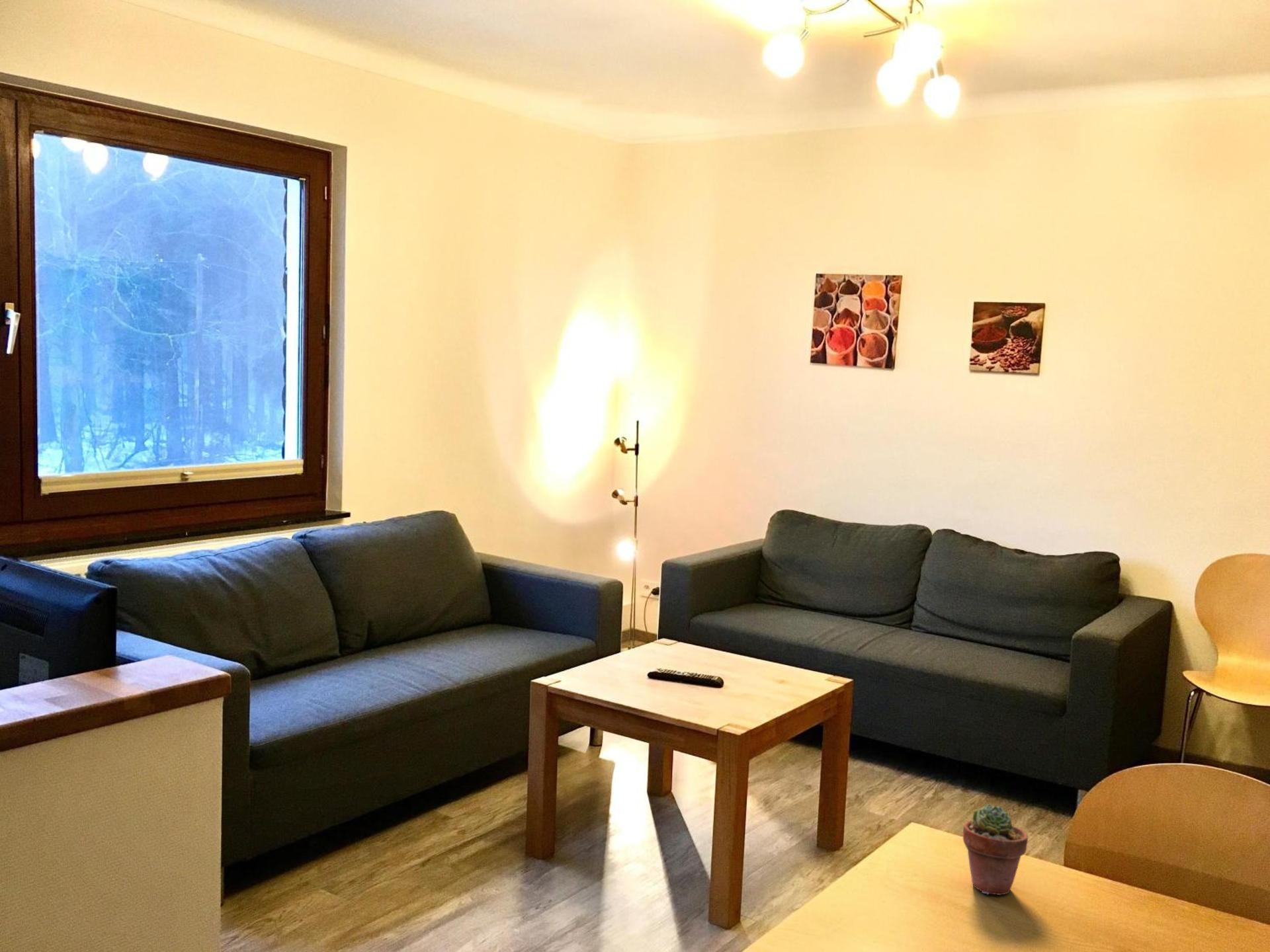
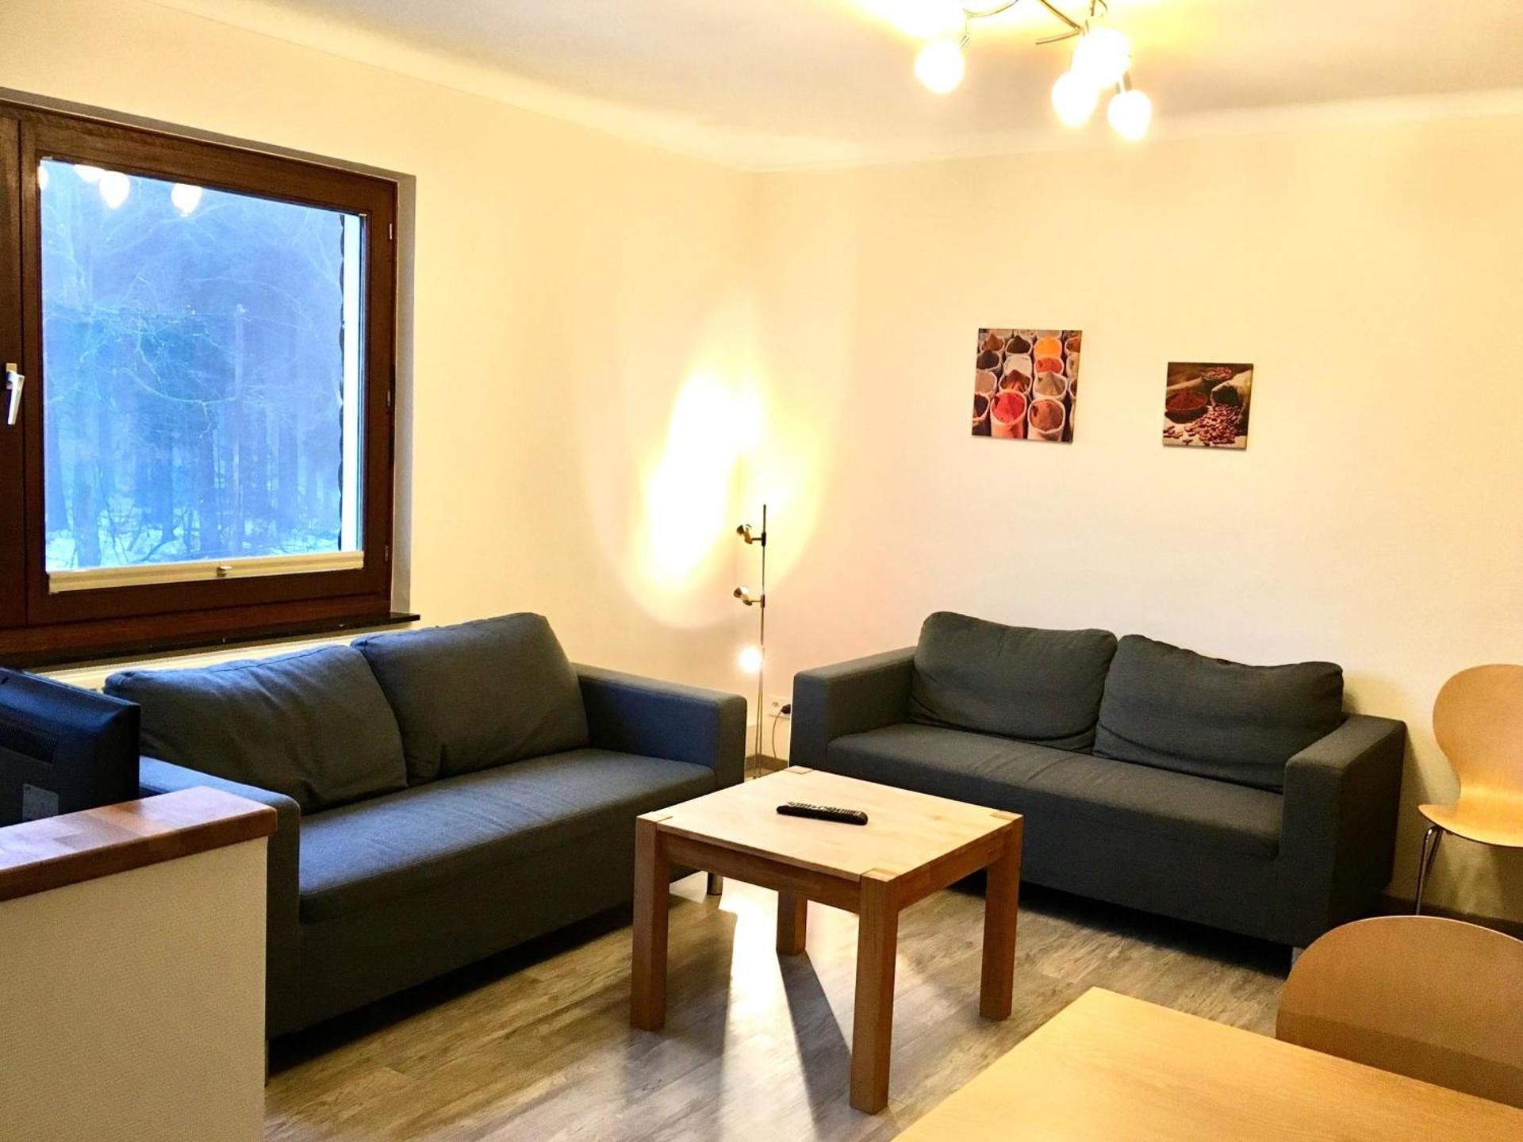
- potted succulent (994, 846)
